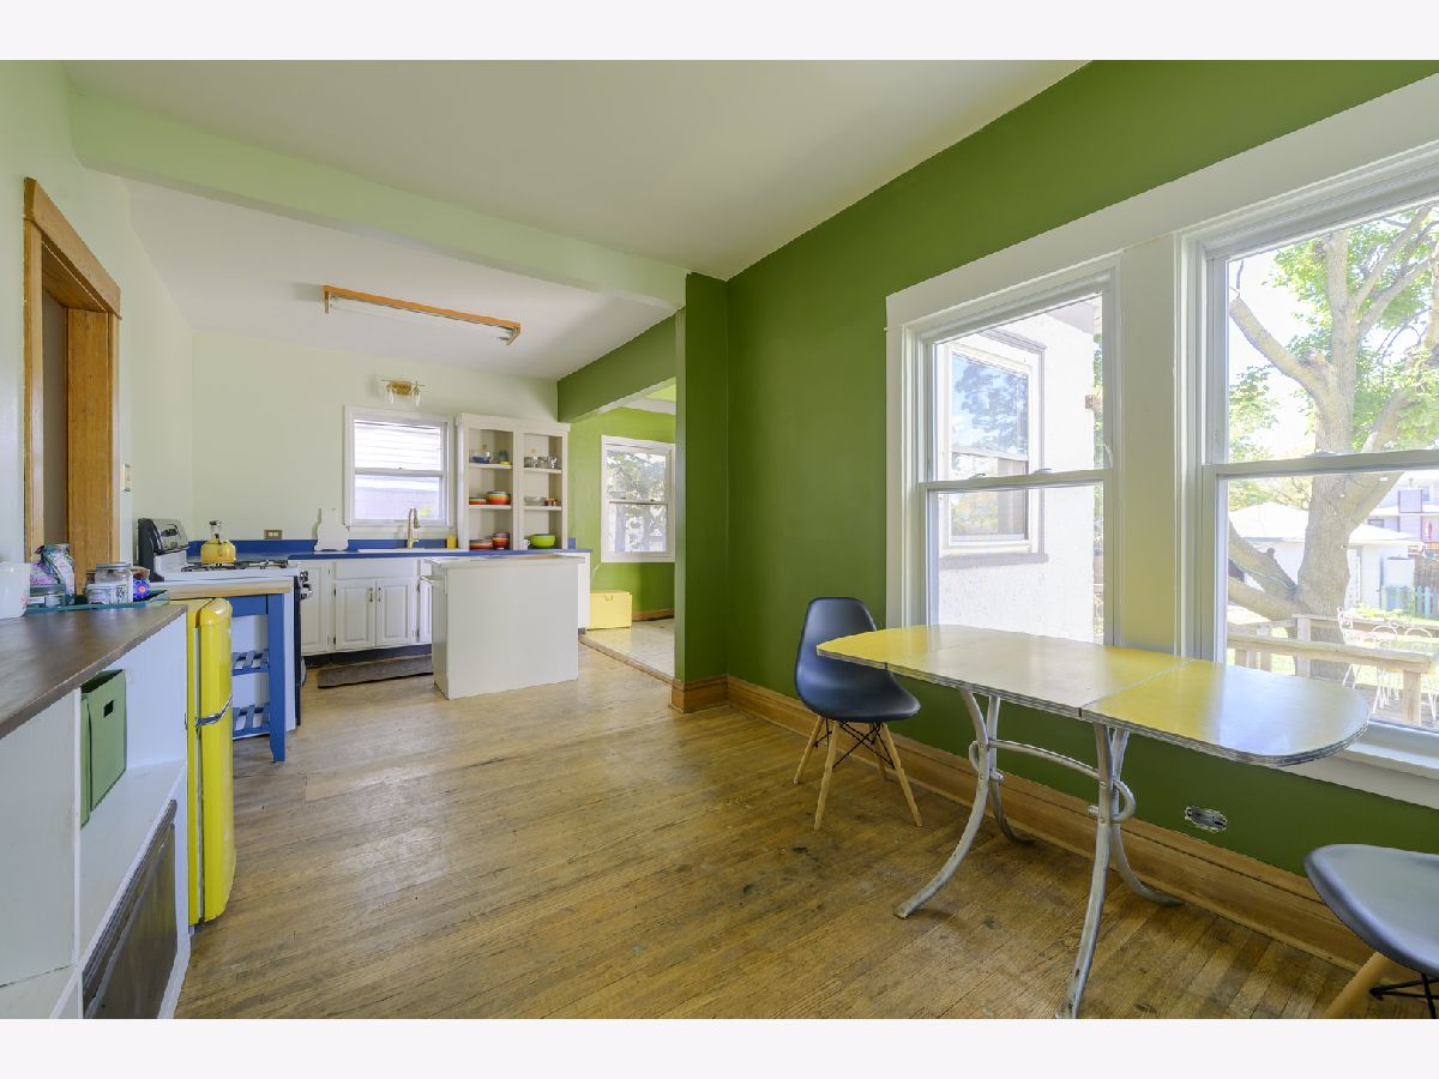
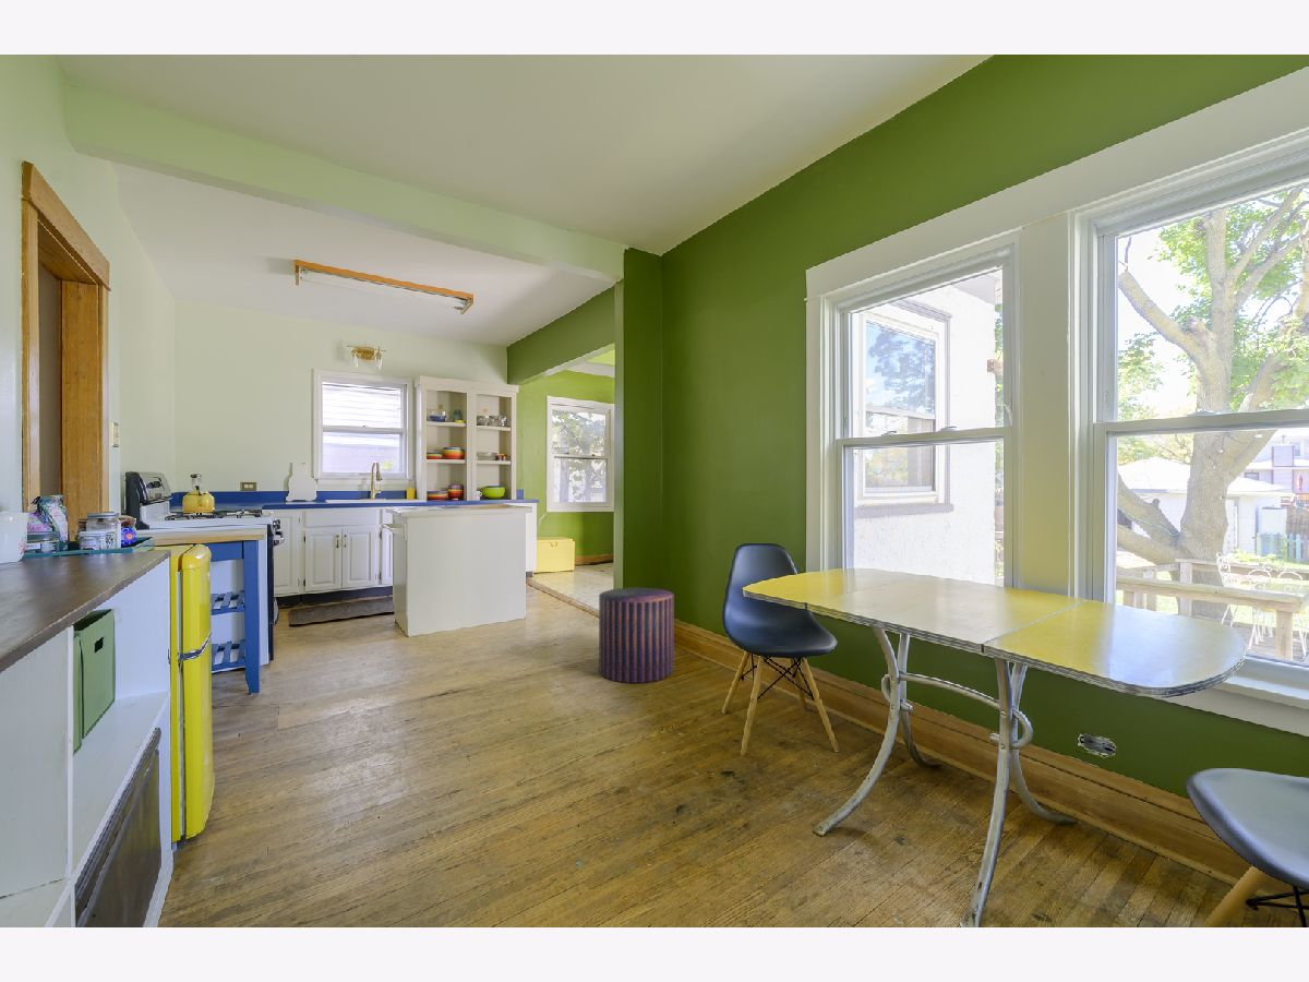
+ pouf (636, 632)
